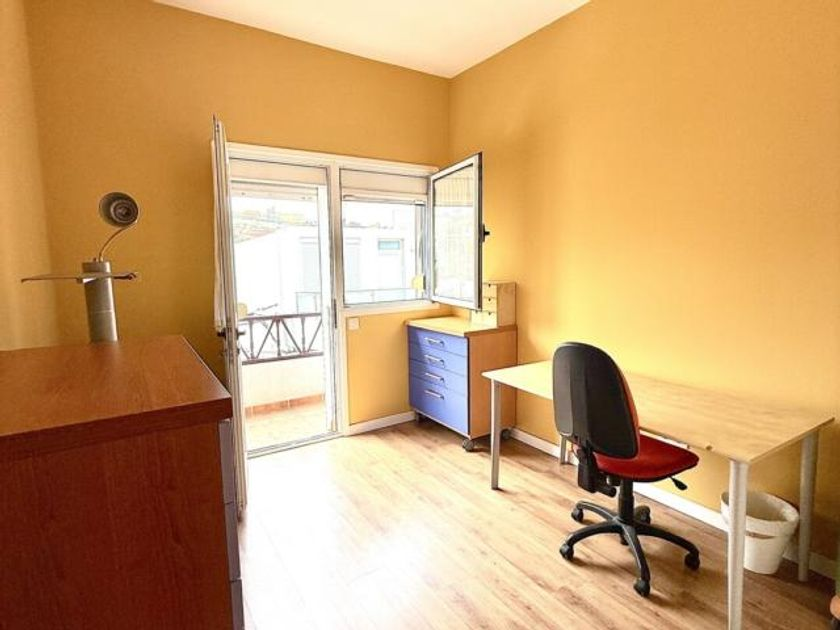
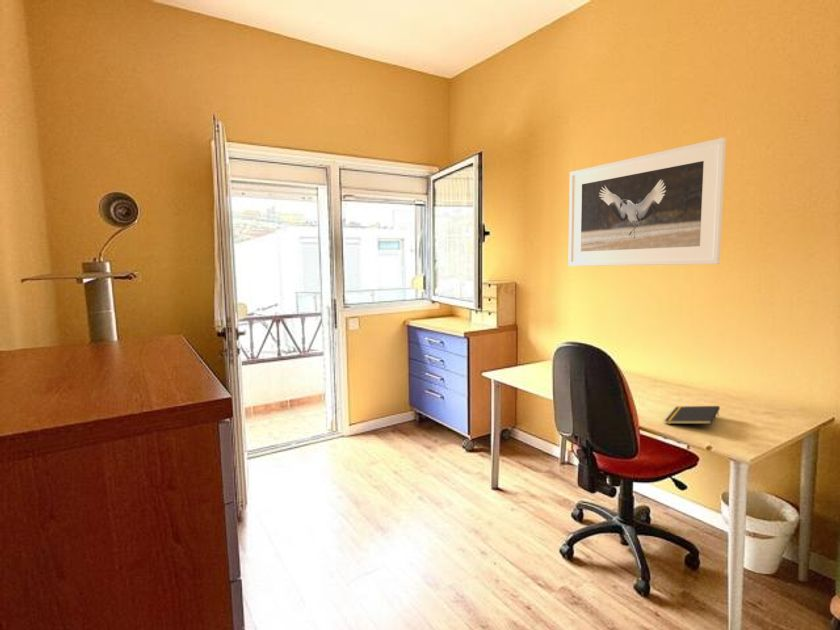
+ notepad (692, 414)
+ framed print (635, 211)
